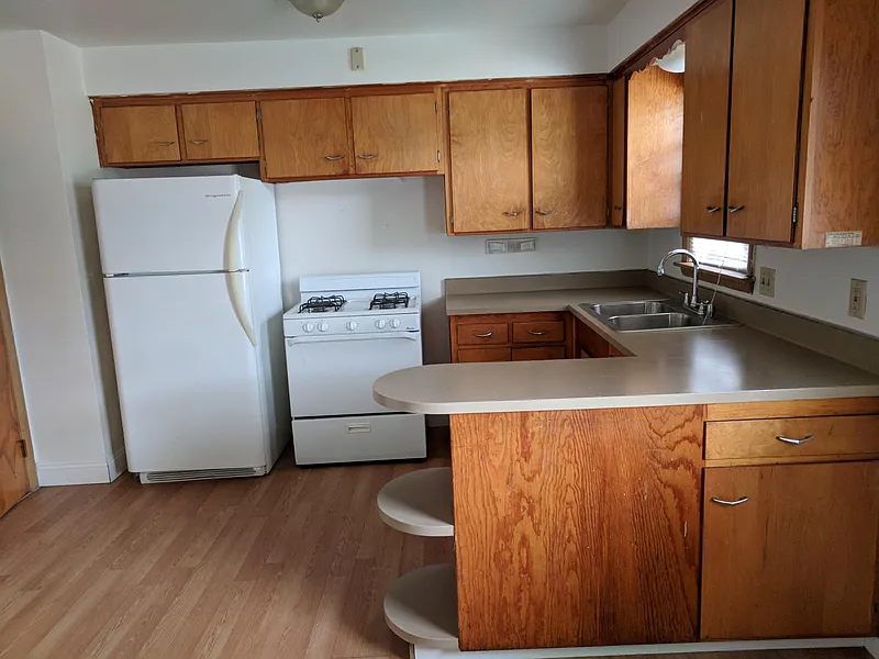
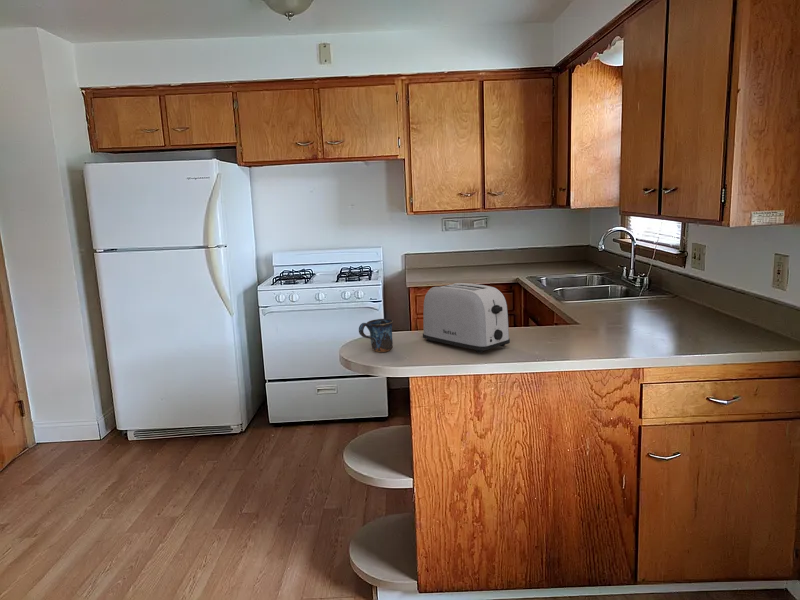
+ mug (375, 335)
+ toaster (465, 315)
